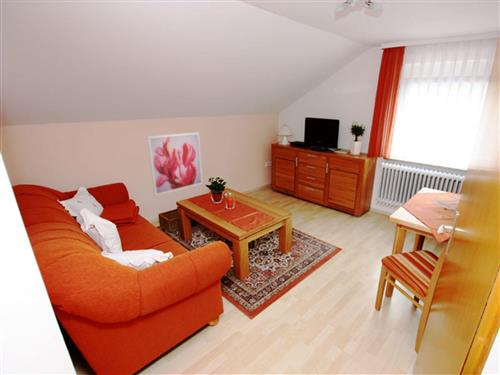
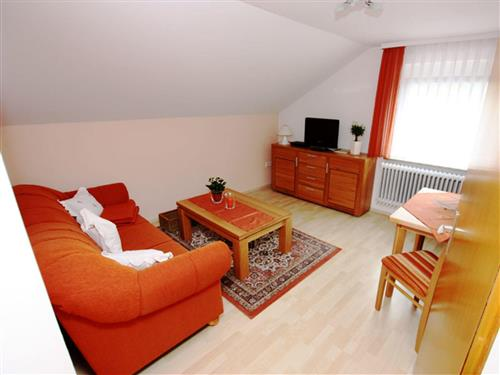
- wall art (177, 162)
